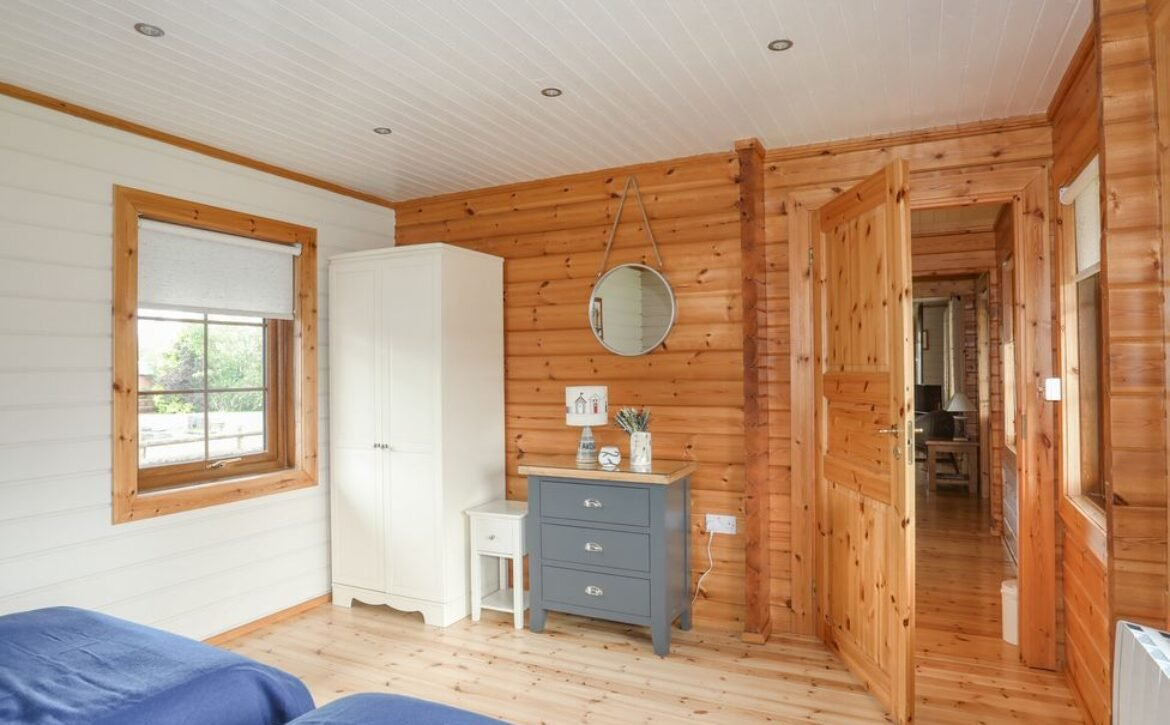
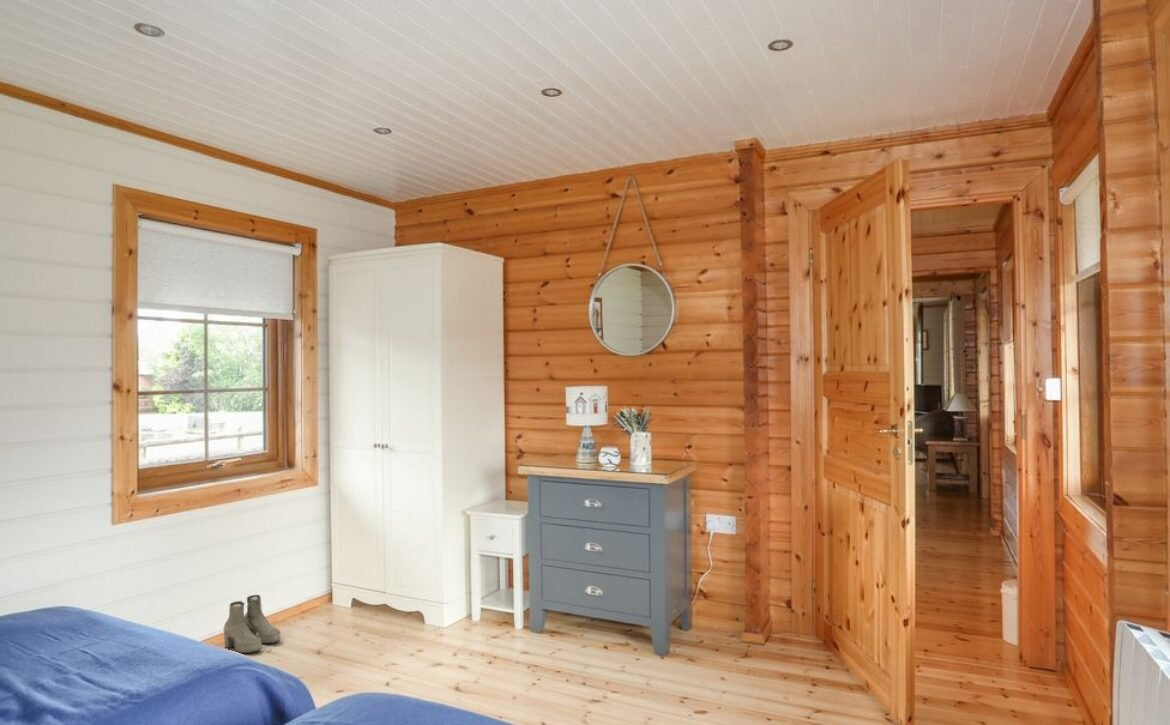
+ boots (252, 622)
